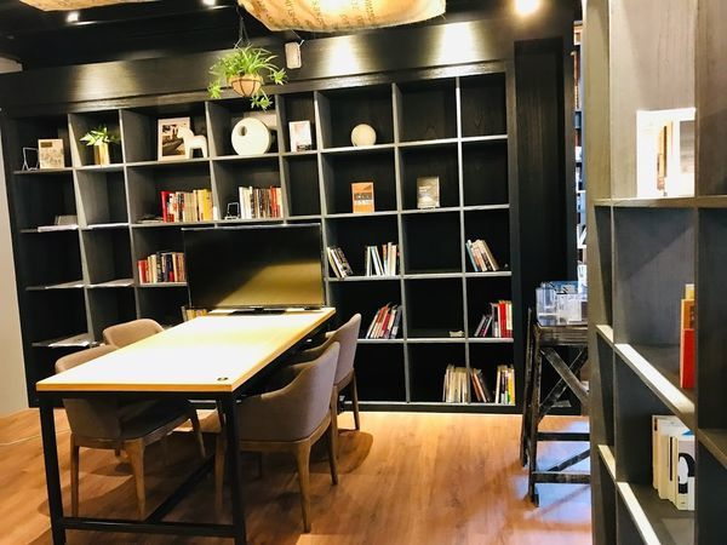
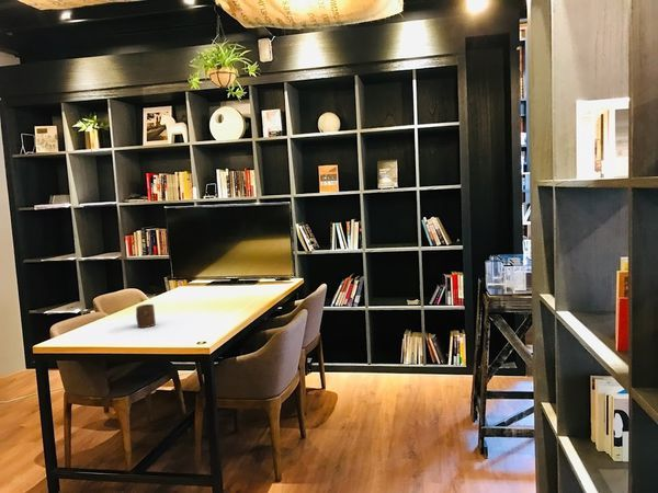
+ cup (145, 316)
